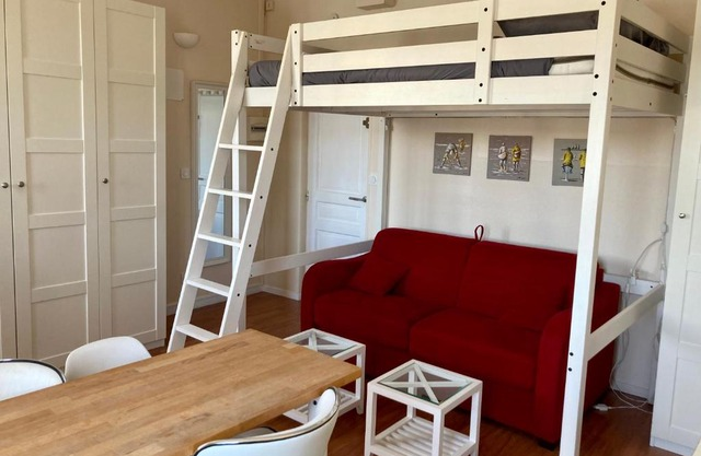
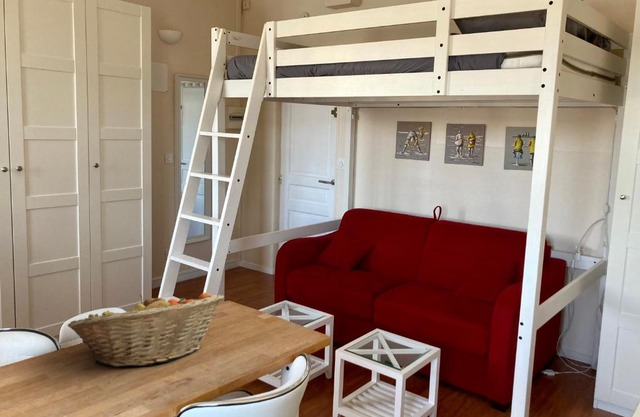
+ fruit basket (150, 321)
